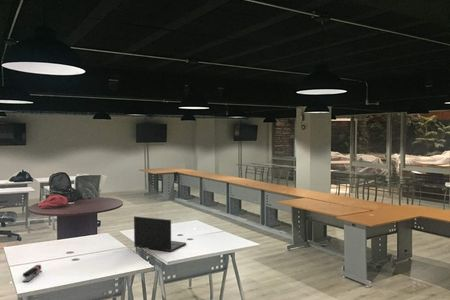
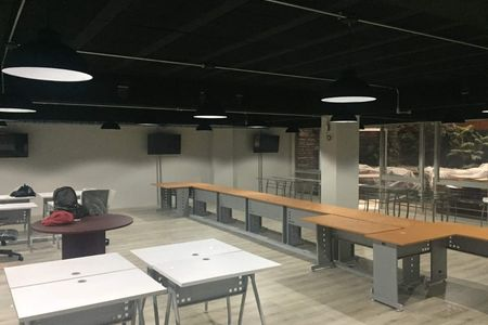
- laptop (160, 230)
- stapler (32, 272)
